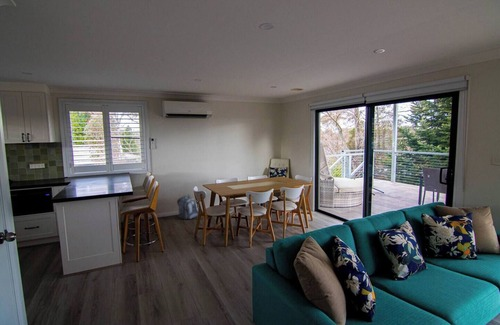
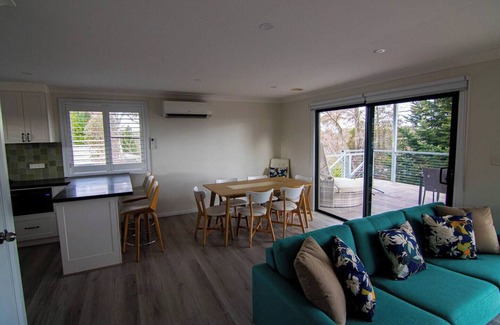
- backpack (187, 205)
